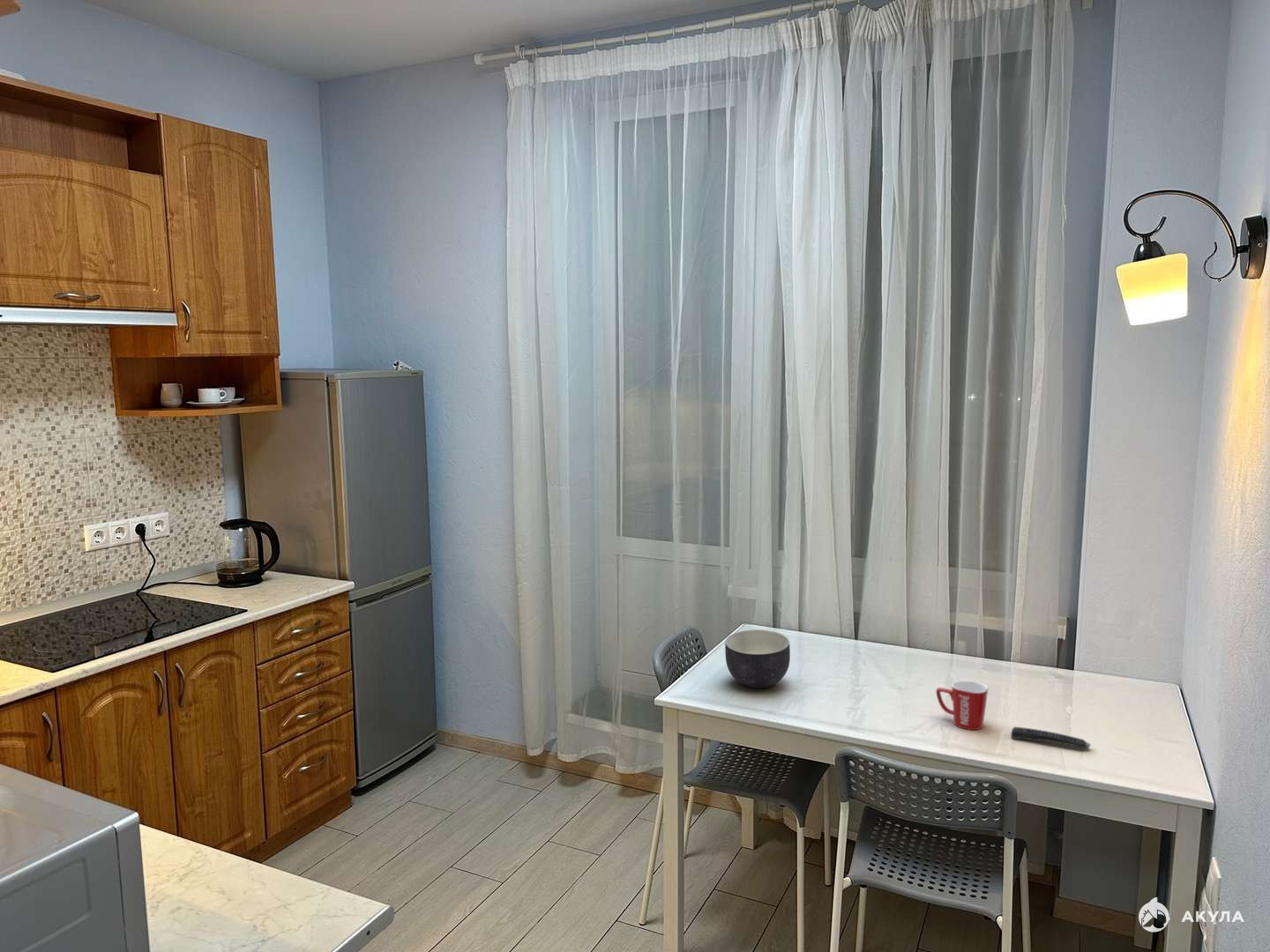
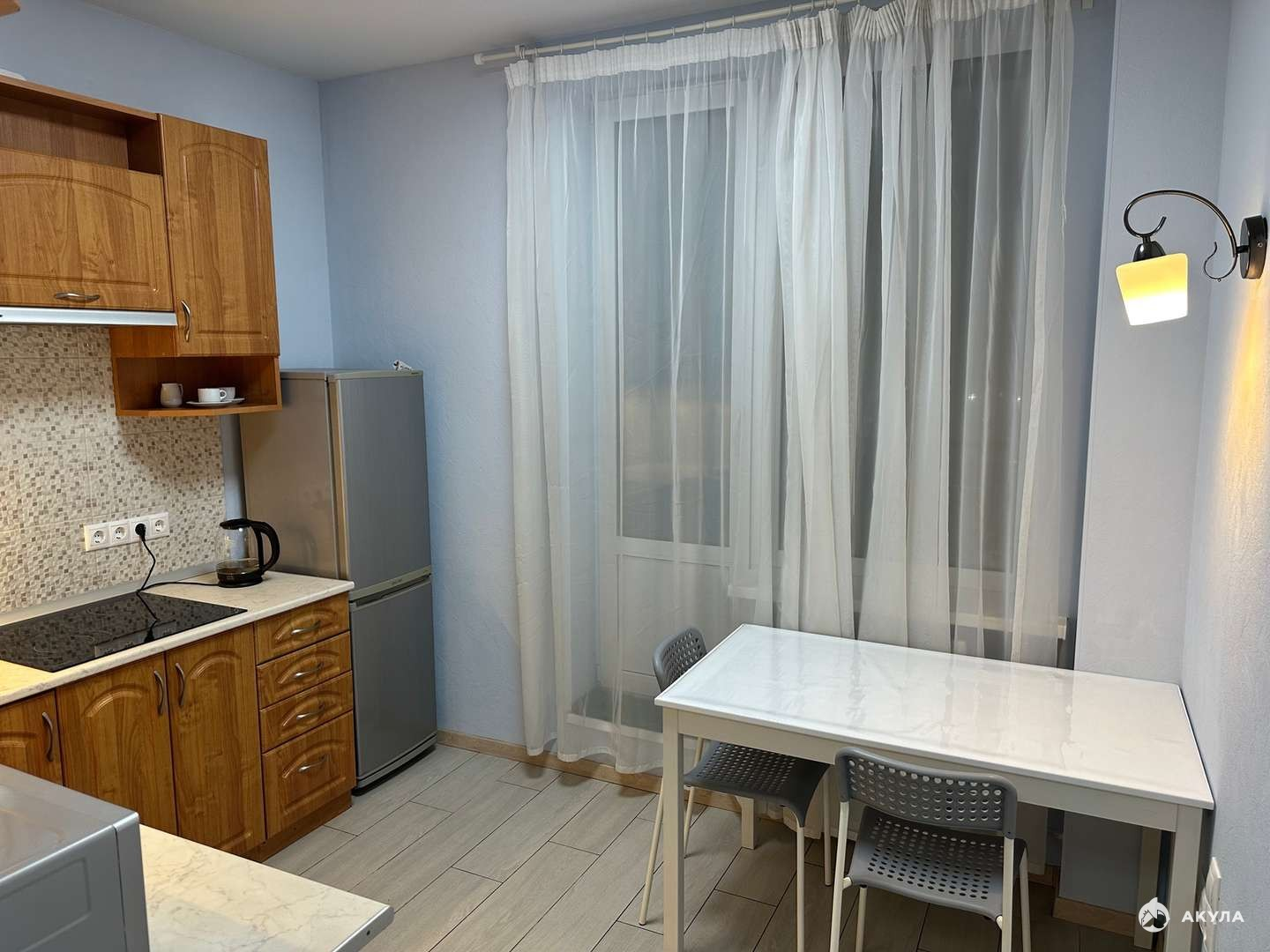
- mug (960, 703)
- remote control (1050, 737)
- bowl (757, 660)
